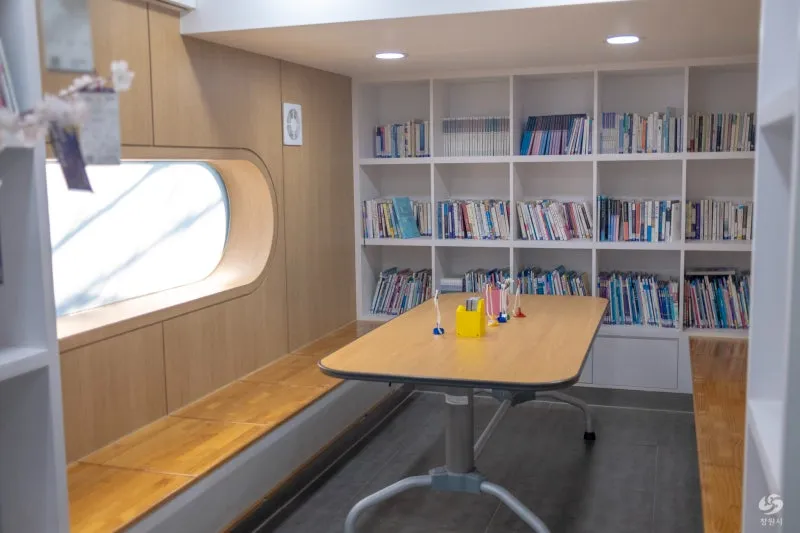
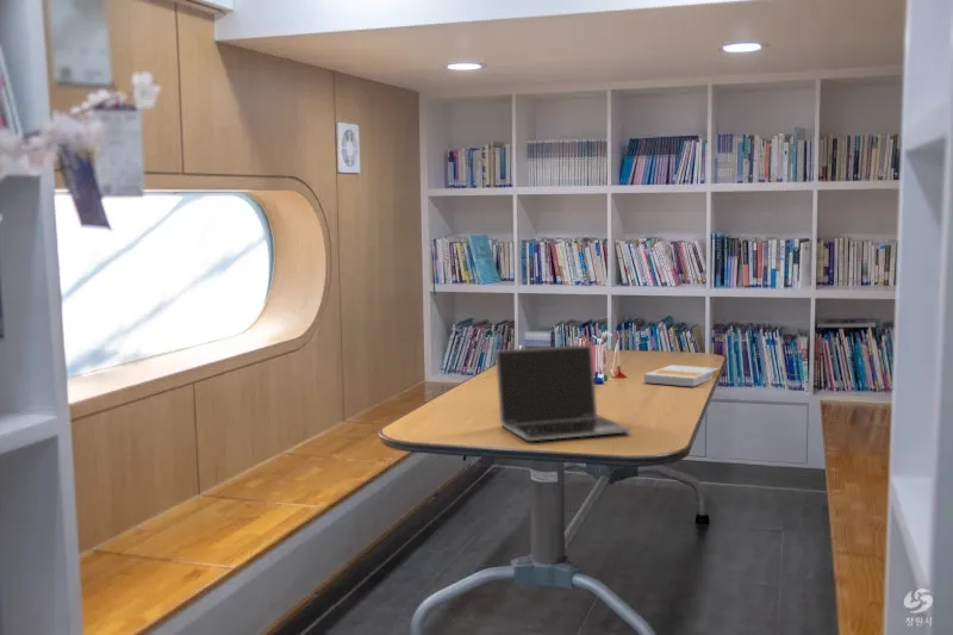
+ book (681, 374)
+ laptop (561, 390)
